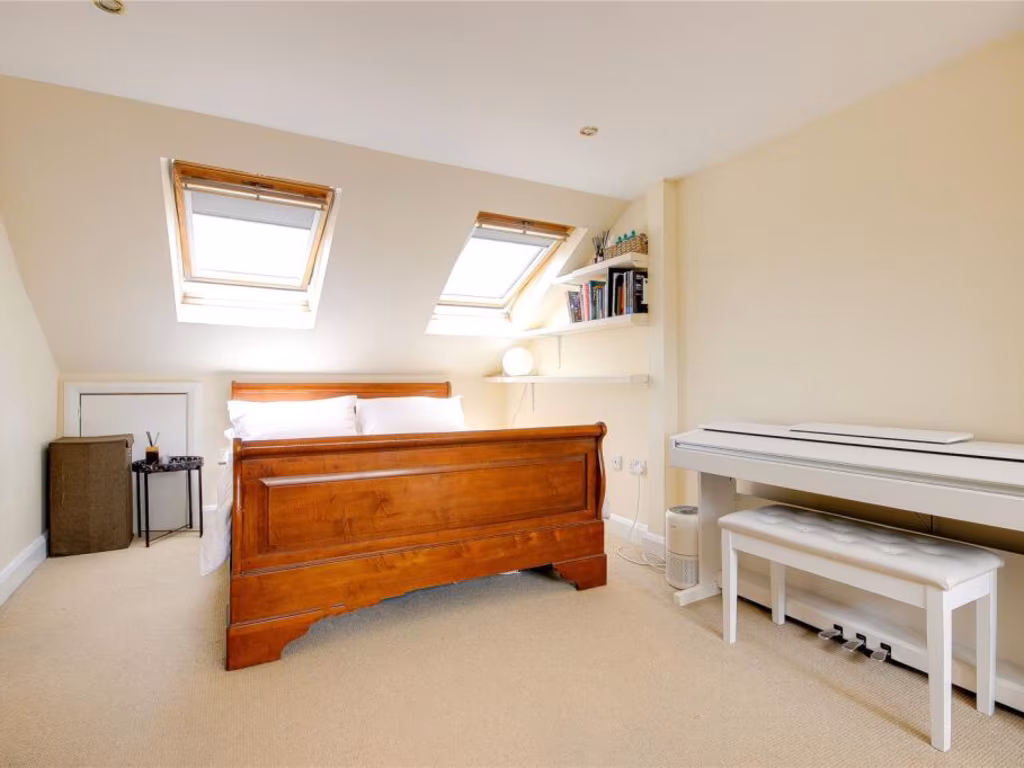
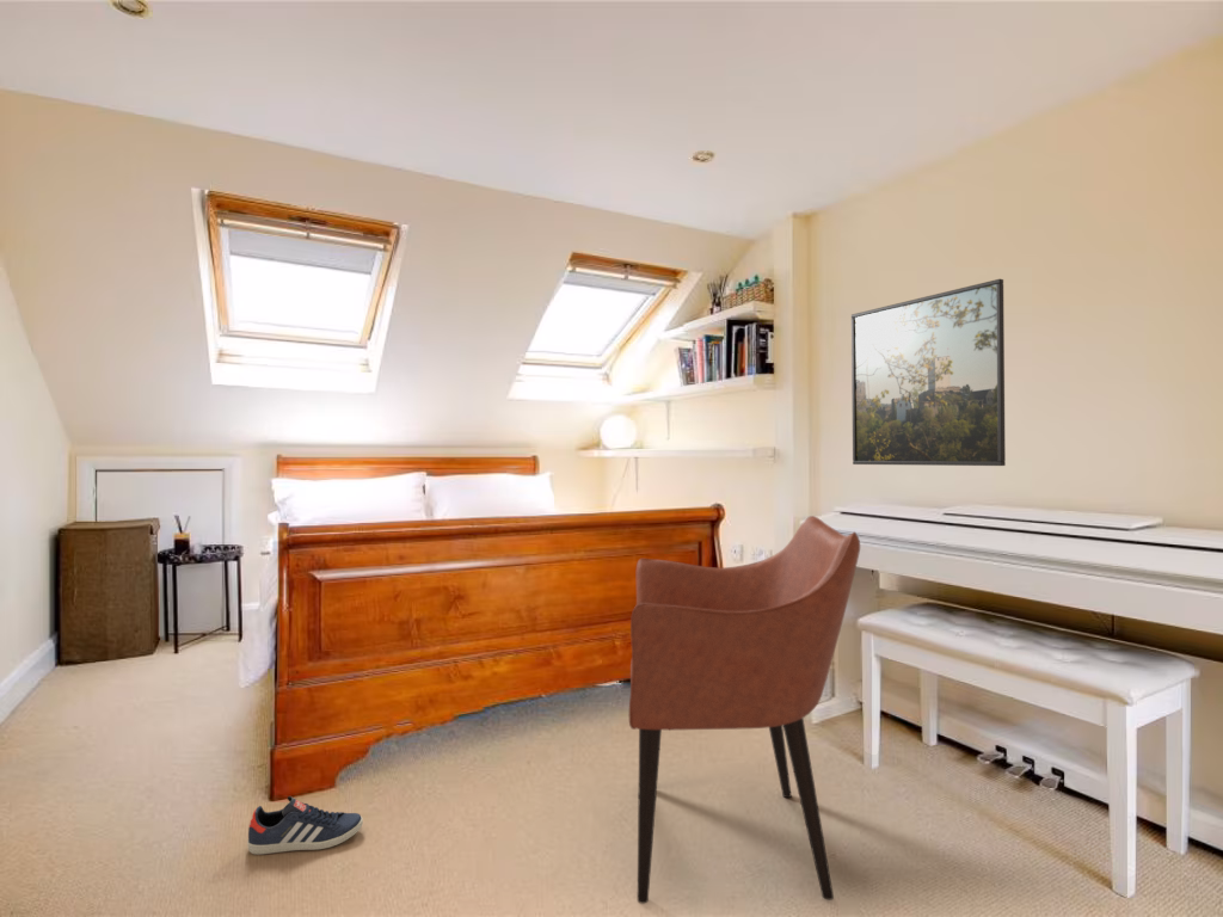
+ sneaker (306, 819)
+ armchair (739, 681)
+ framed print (920, 381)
